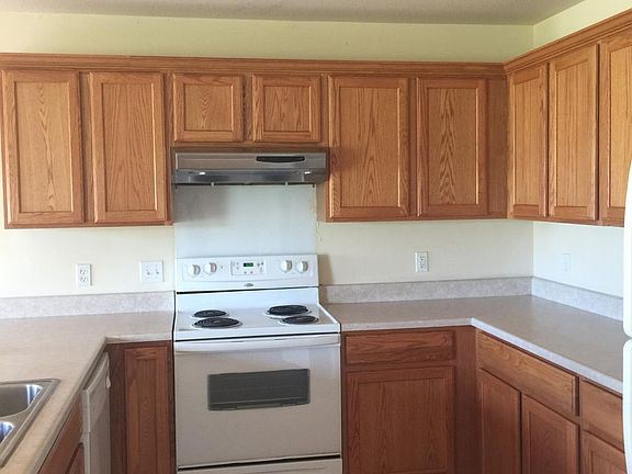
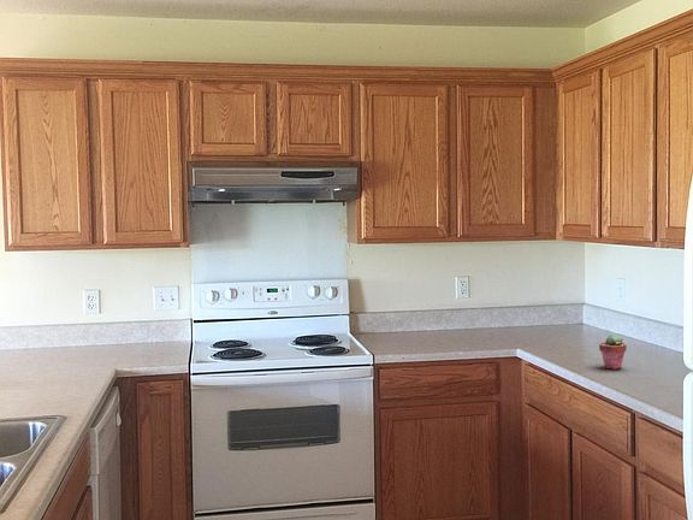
+ potted succulent (612, 350)
